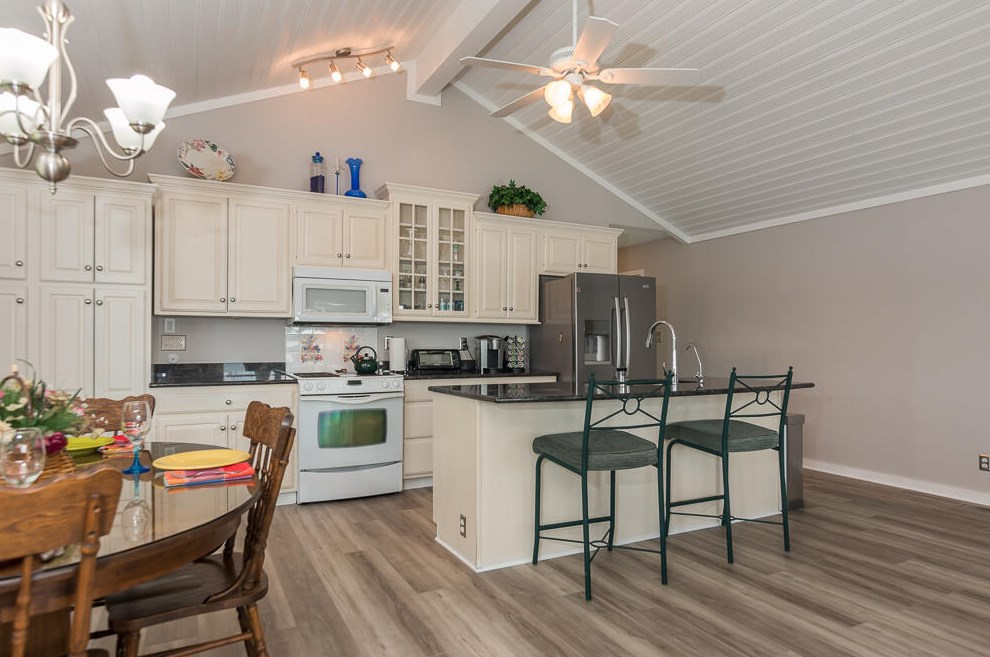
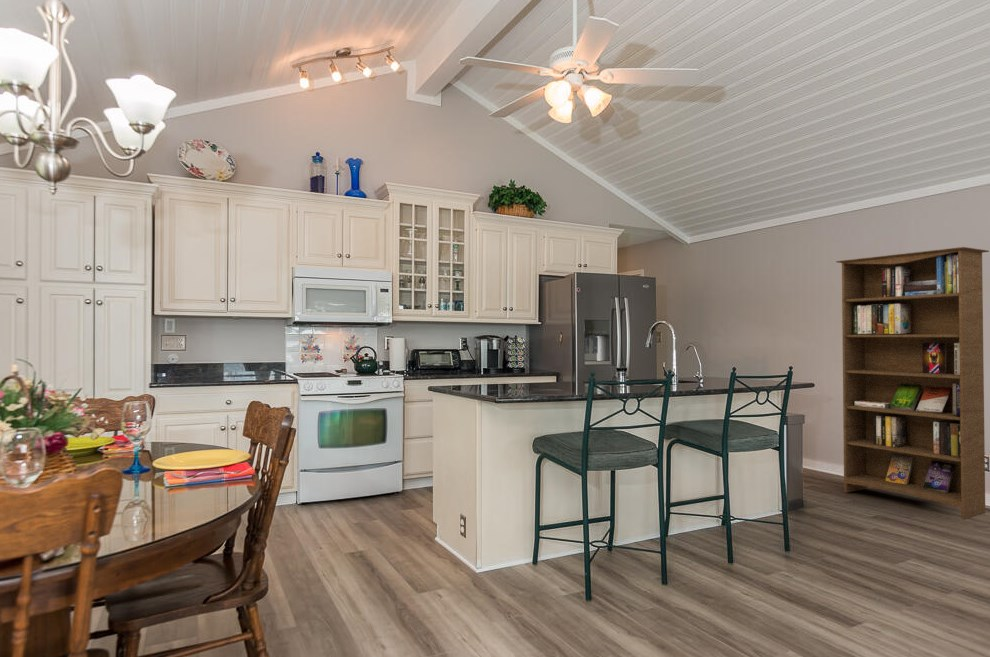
+ bookcase (908, 378)
